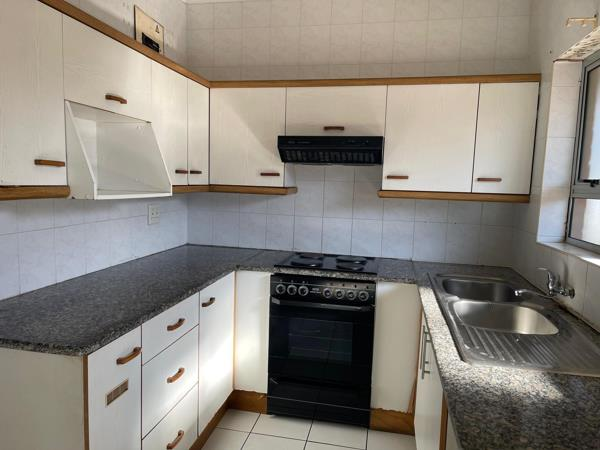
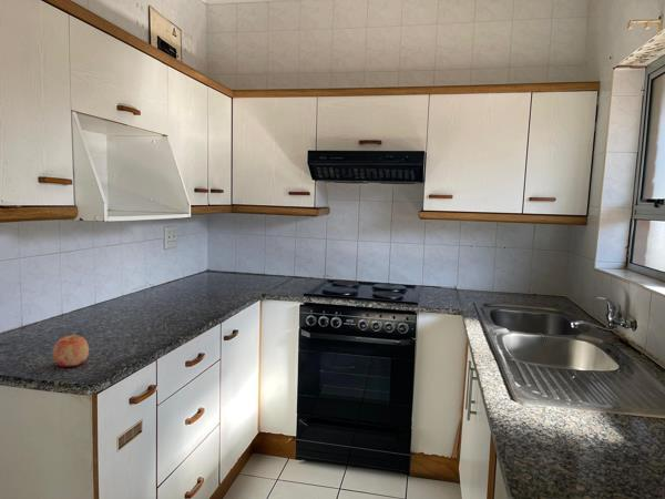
+ apple (71, 350)
